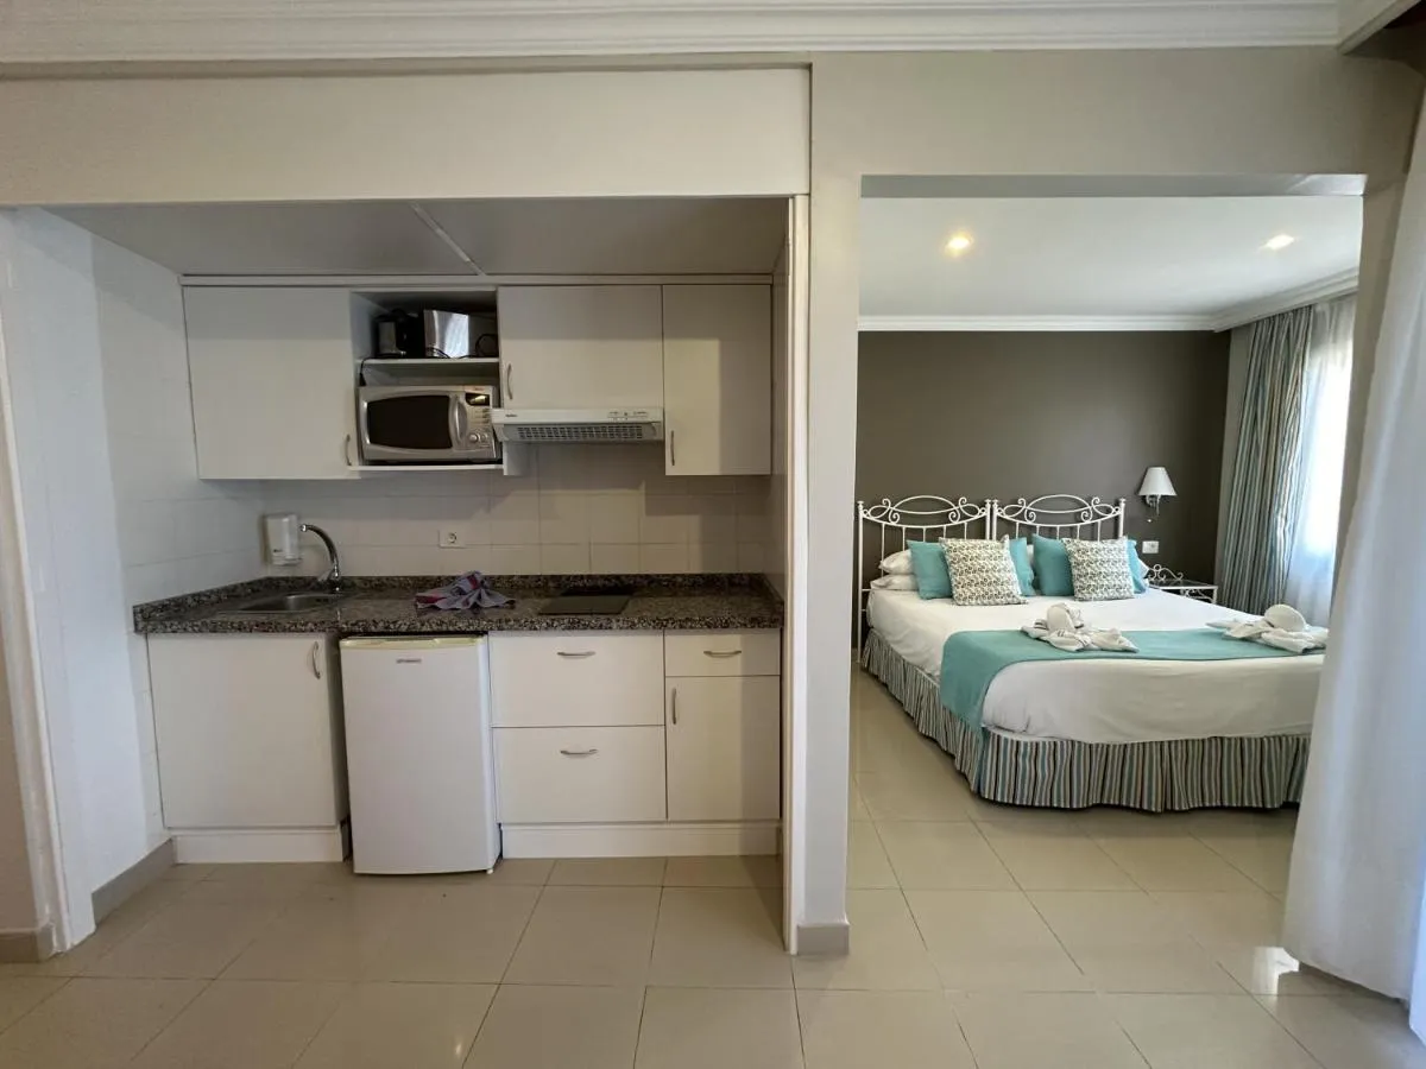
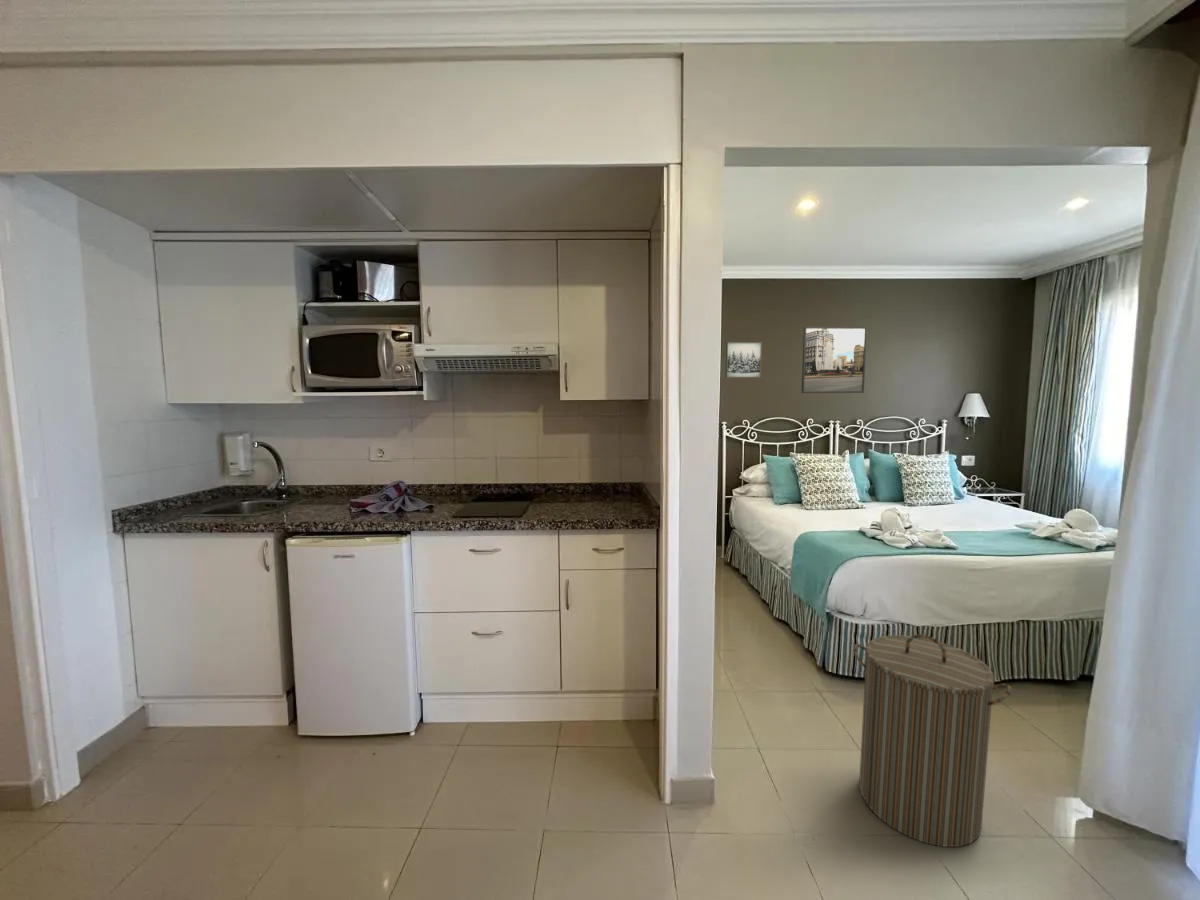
+ laundry hamper (922, 721)
+ wall art (743, 360)
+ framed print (834, 360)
